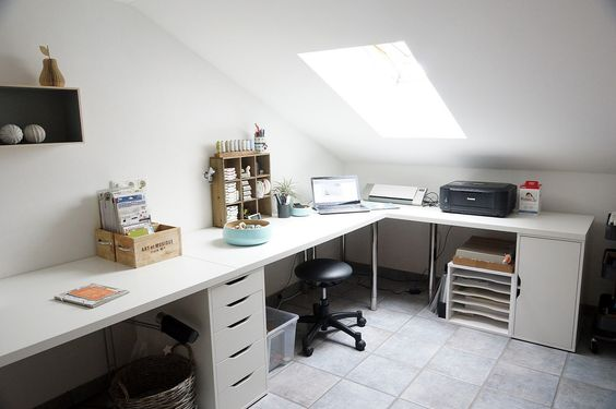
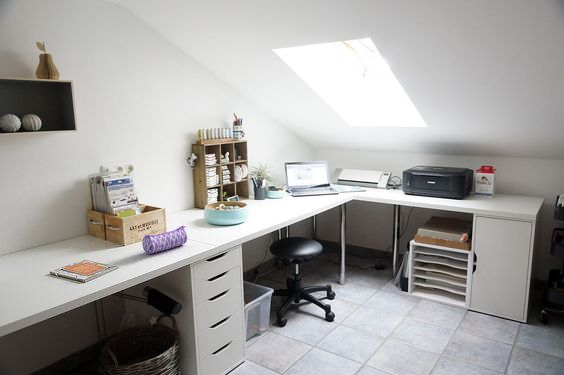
+ pencil case (164, 239)
